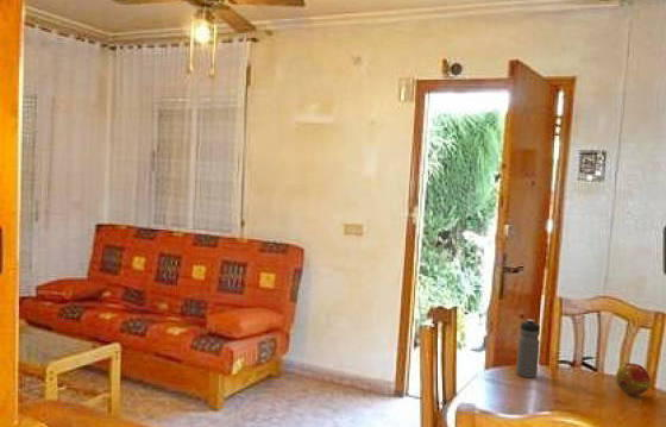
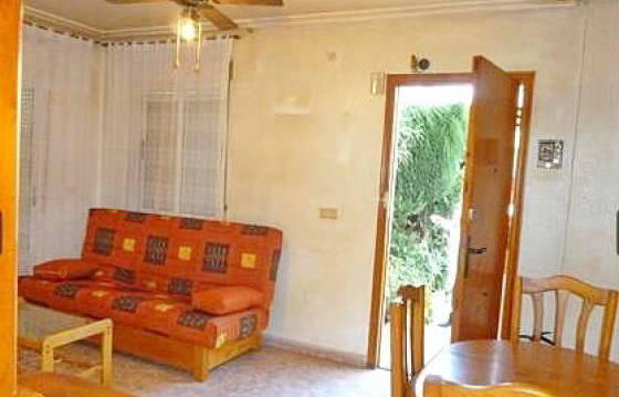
- fruit (630, 379)
- water bottle (528, 346)
